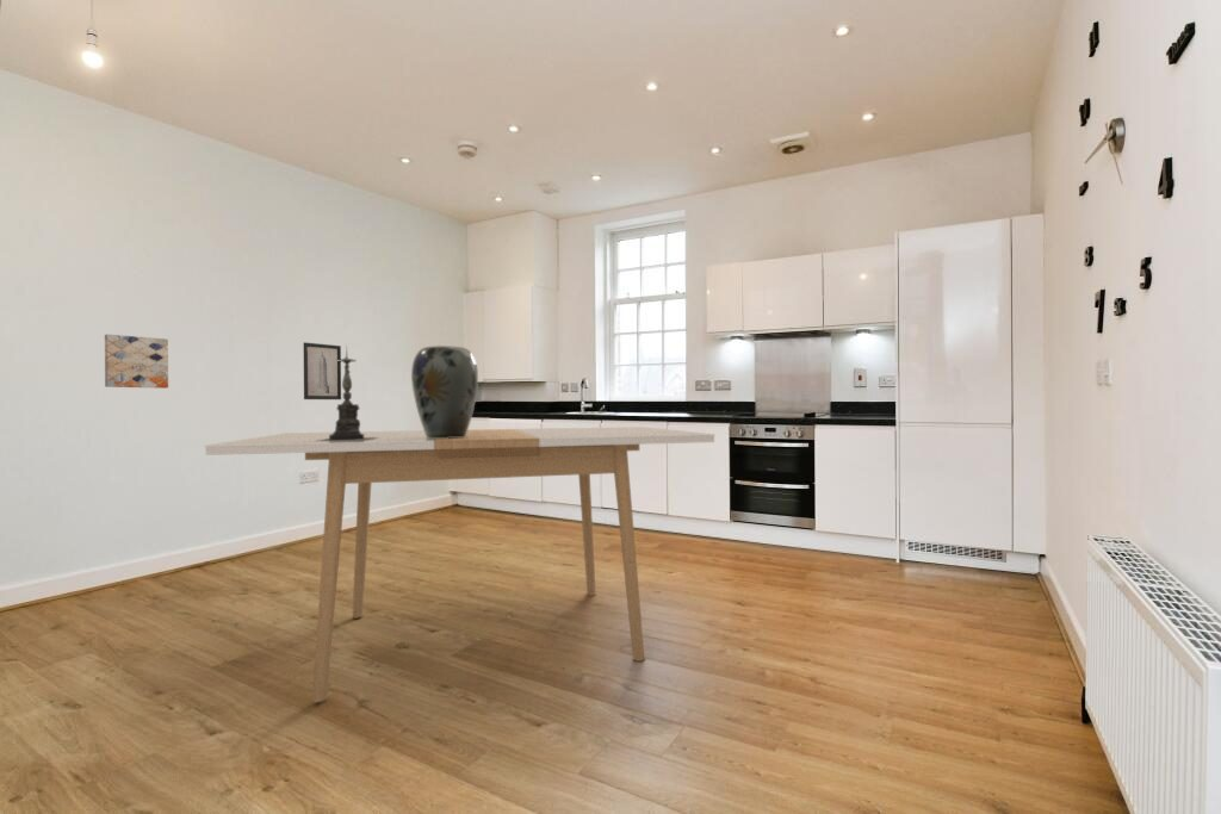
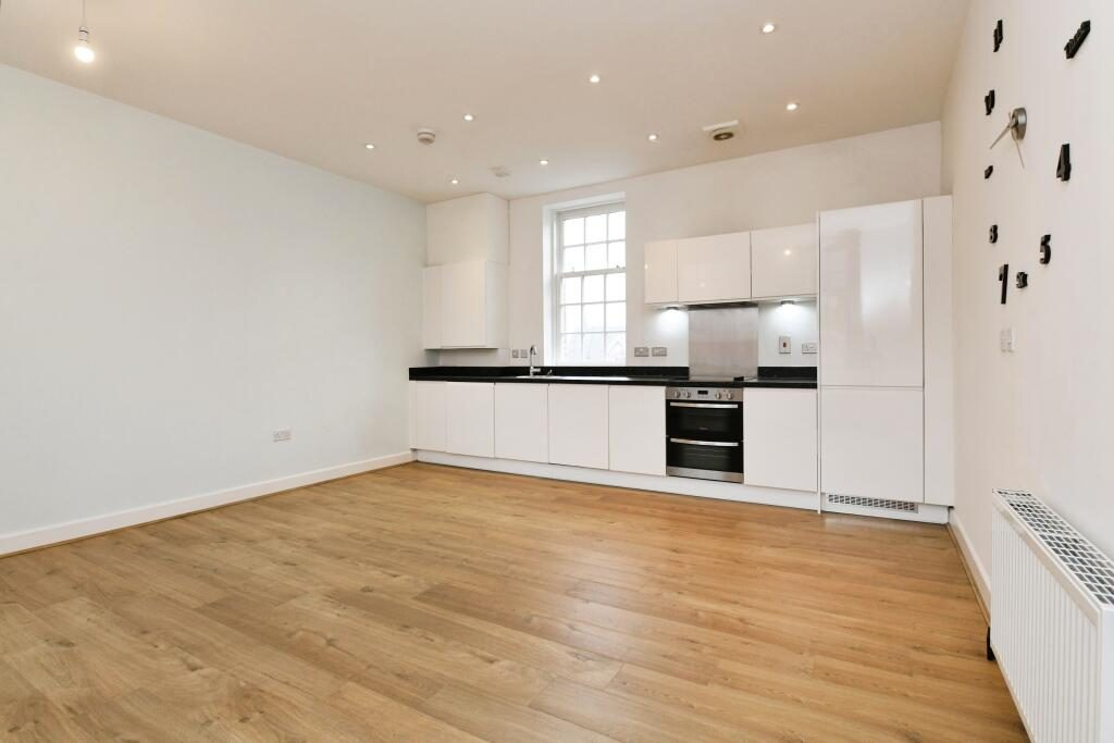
- wall art (322, 372)
- candle holder (347, 392)
- vase (445, 392)
- dining table (481, 478)
- wall art (137, 361)
